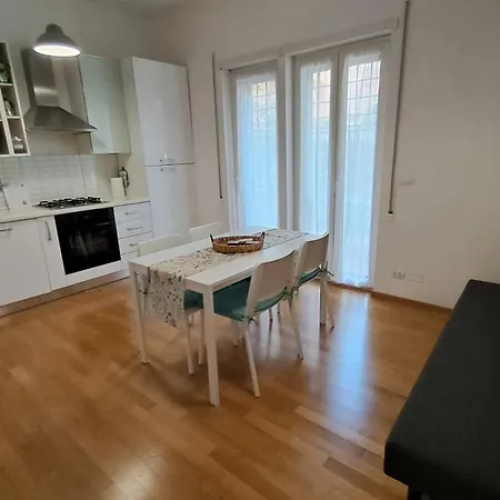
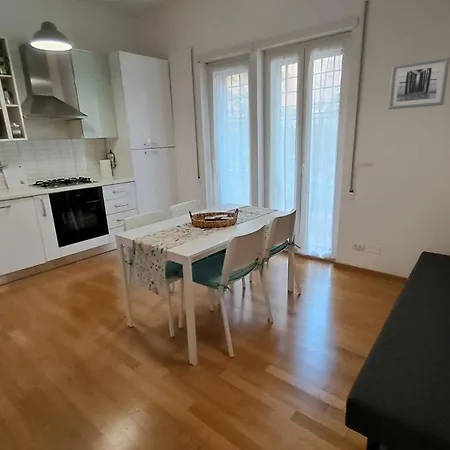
+ wall art (417, 84)
